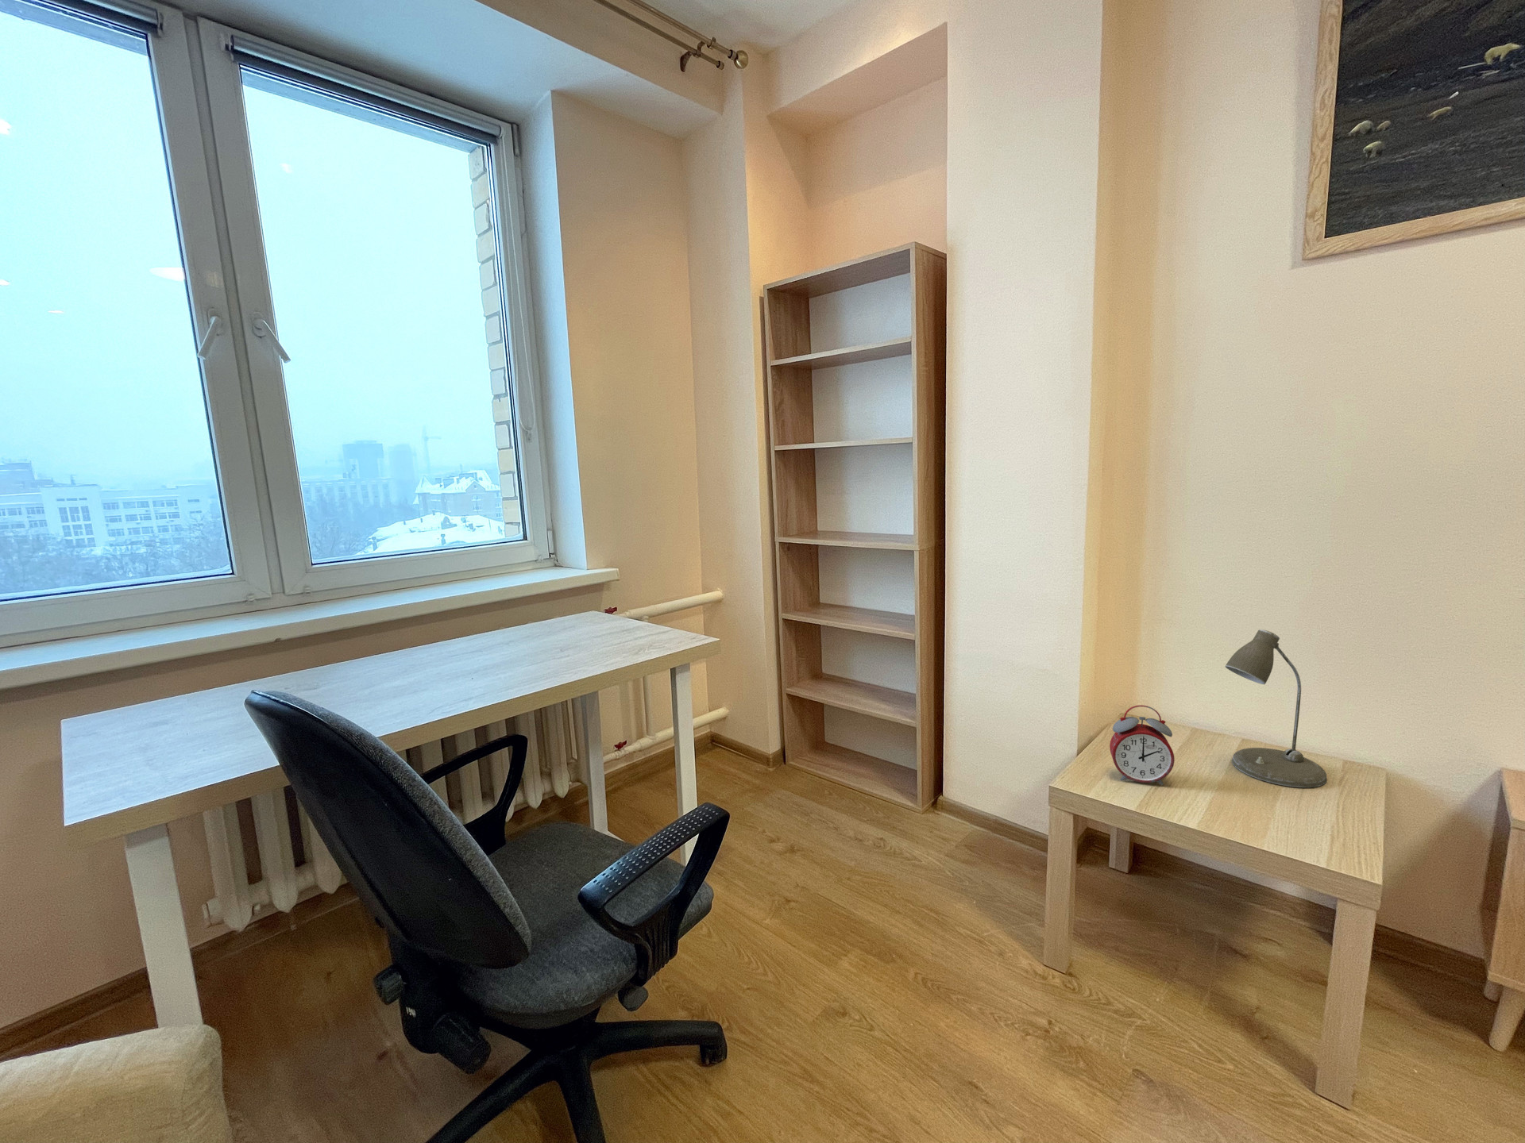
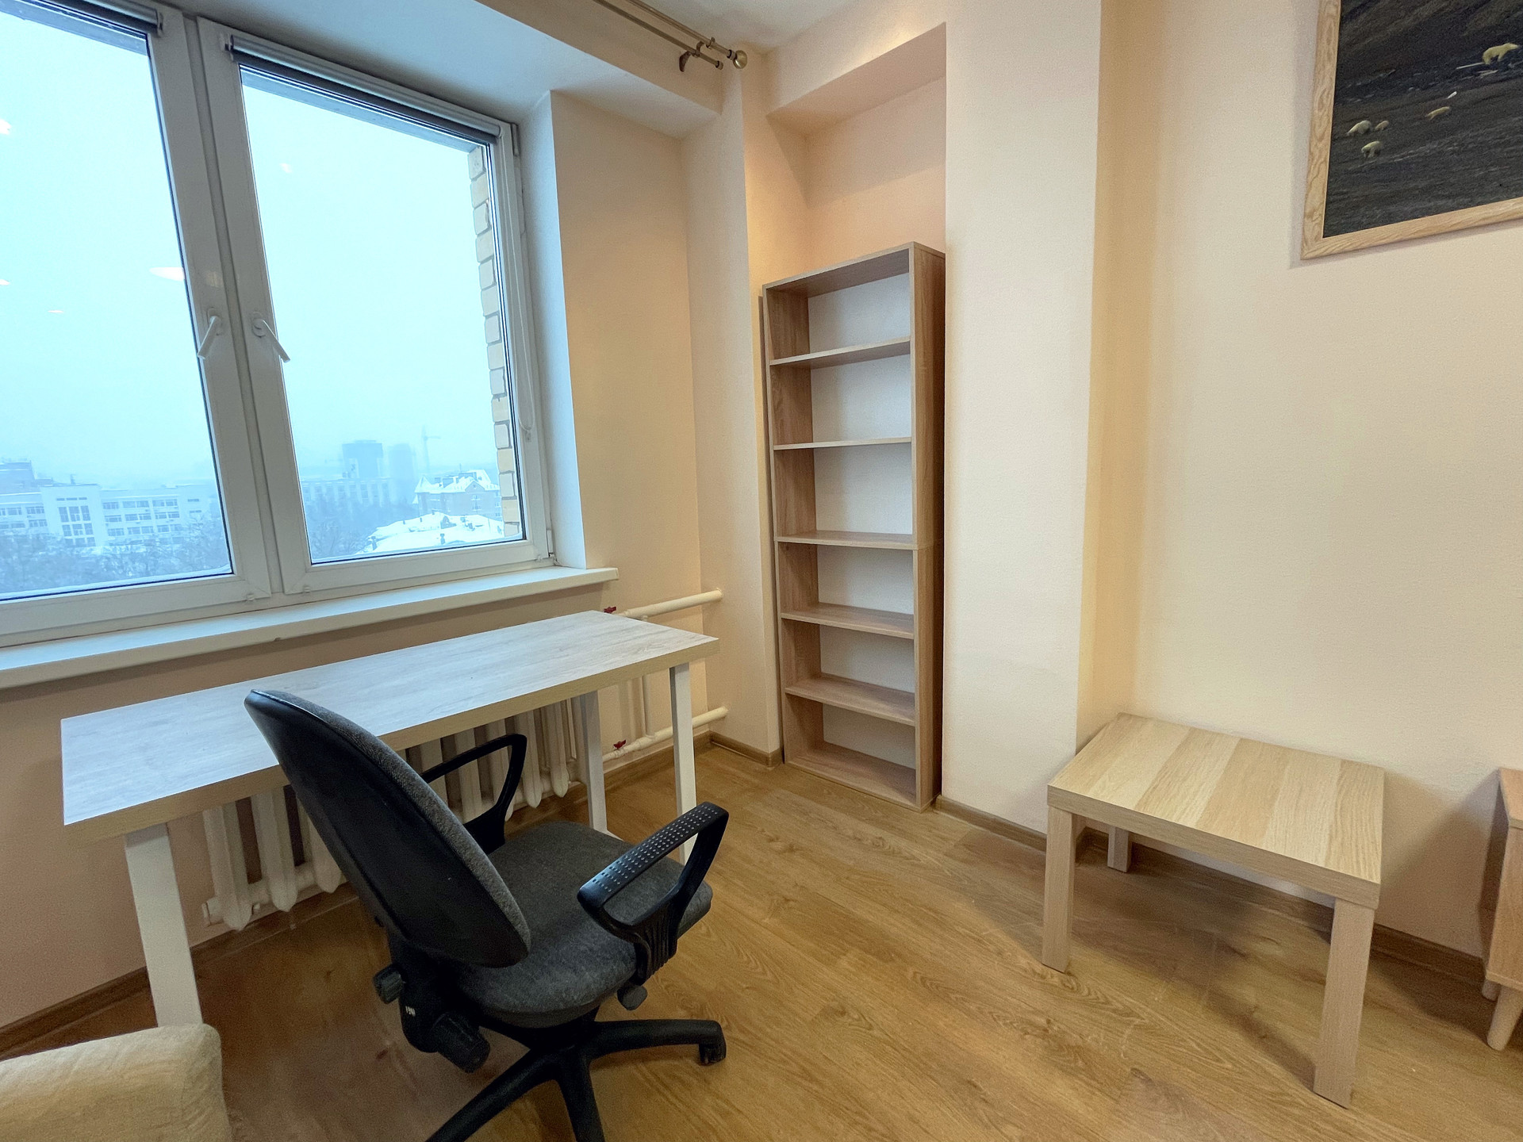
- alarm clock (1142, 742)
- desk lamp (1297, 701)
